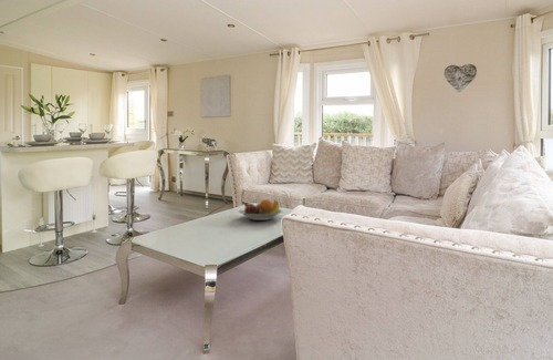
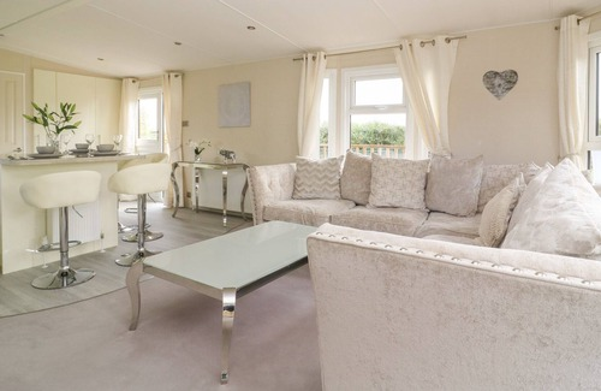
- fruit bowl (260, 208)
